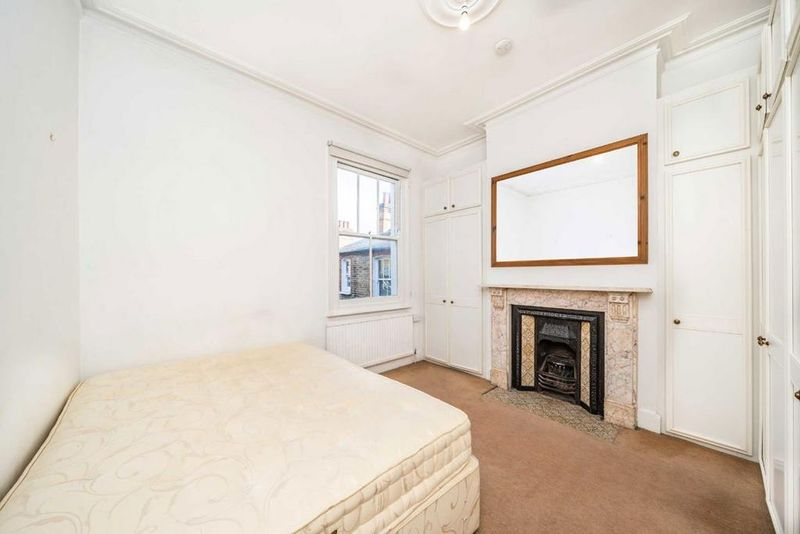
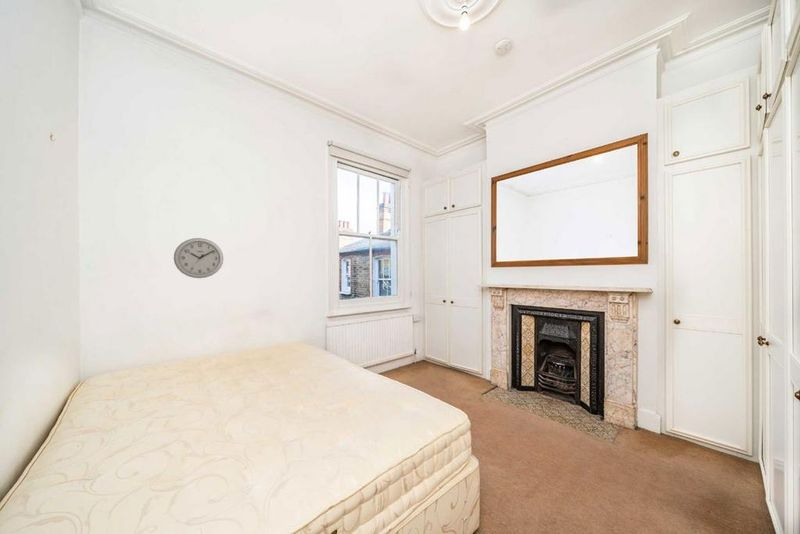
+ wall clock (199, 258)
